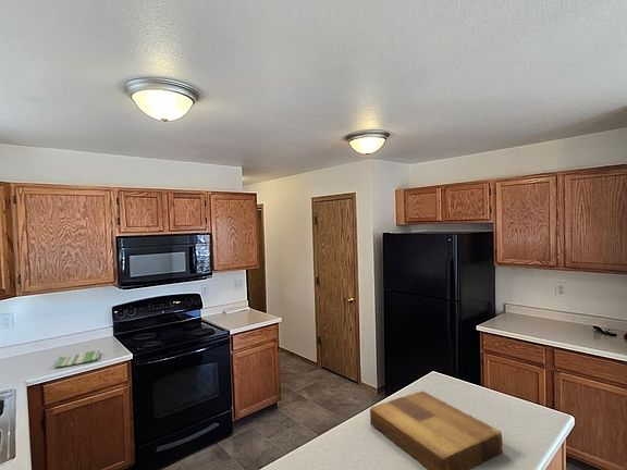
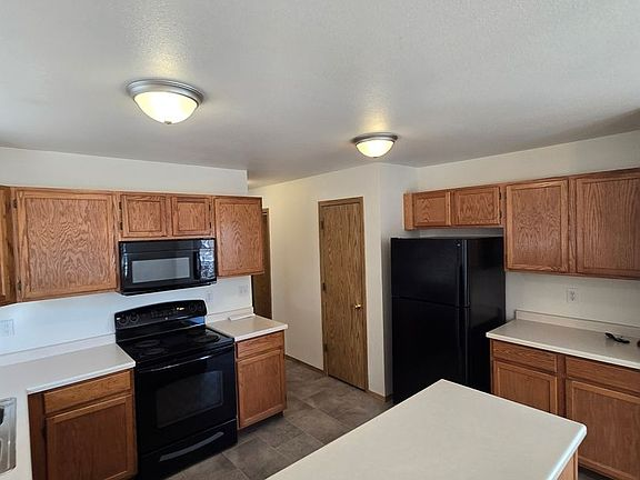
- dish towel (78, 358)
- cutting board (431, 426)
